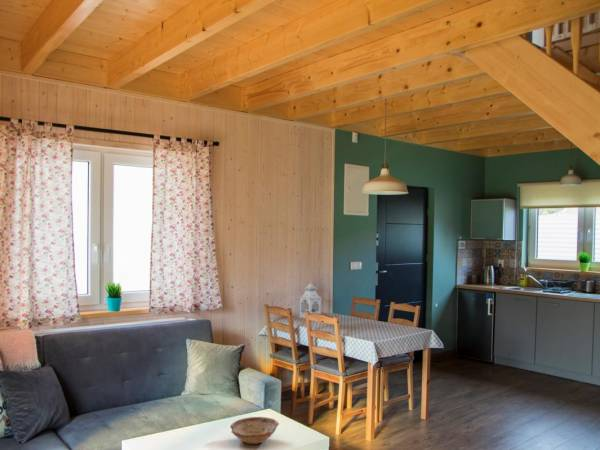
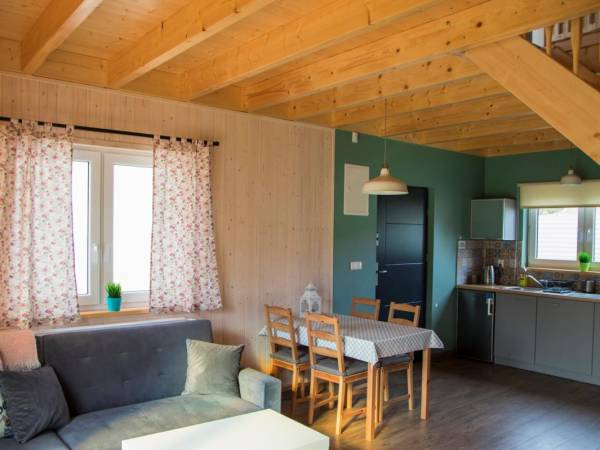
- bowl (253, 432)
